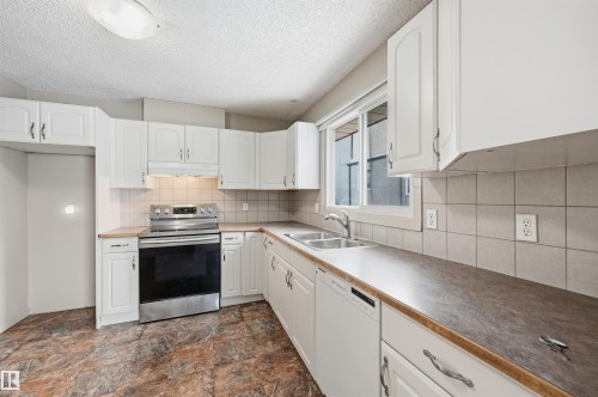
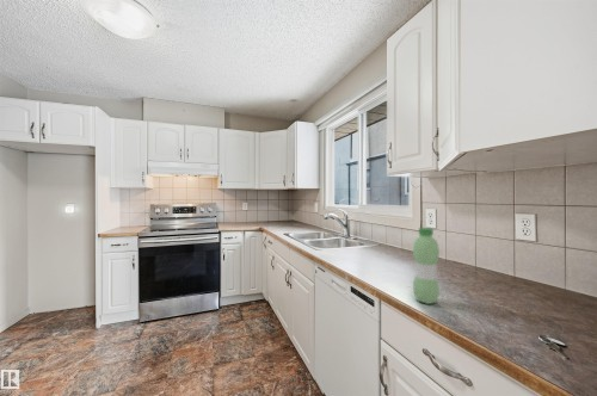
+ water bottle (425, 264)
